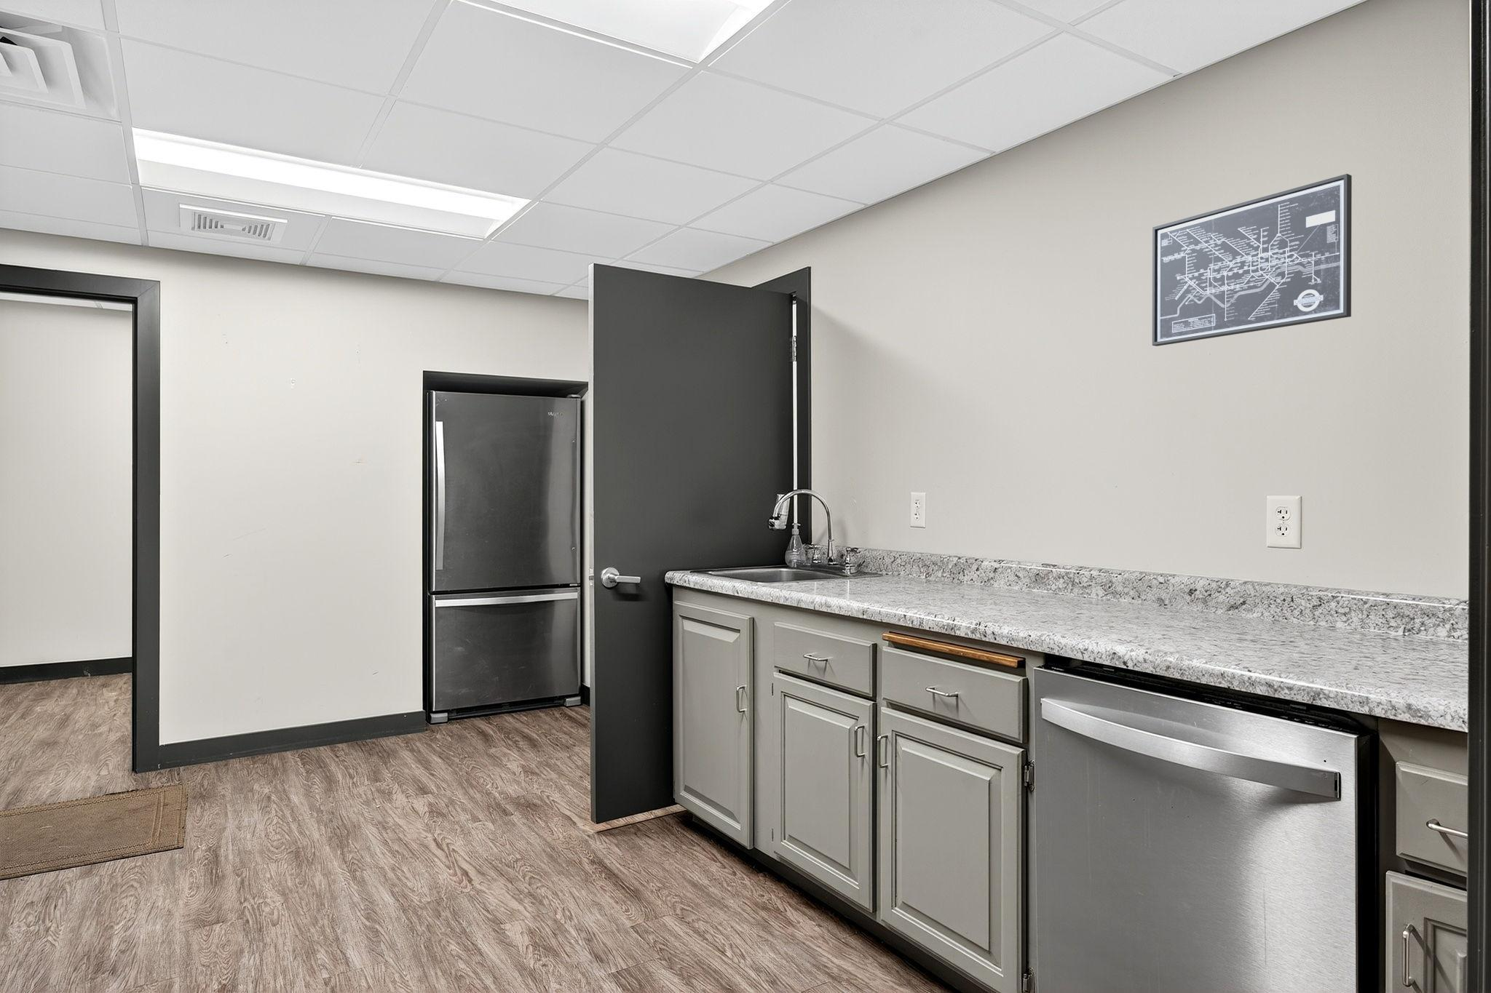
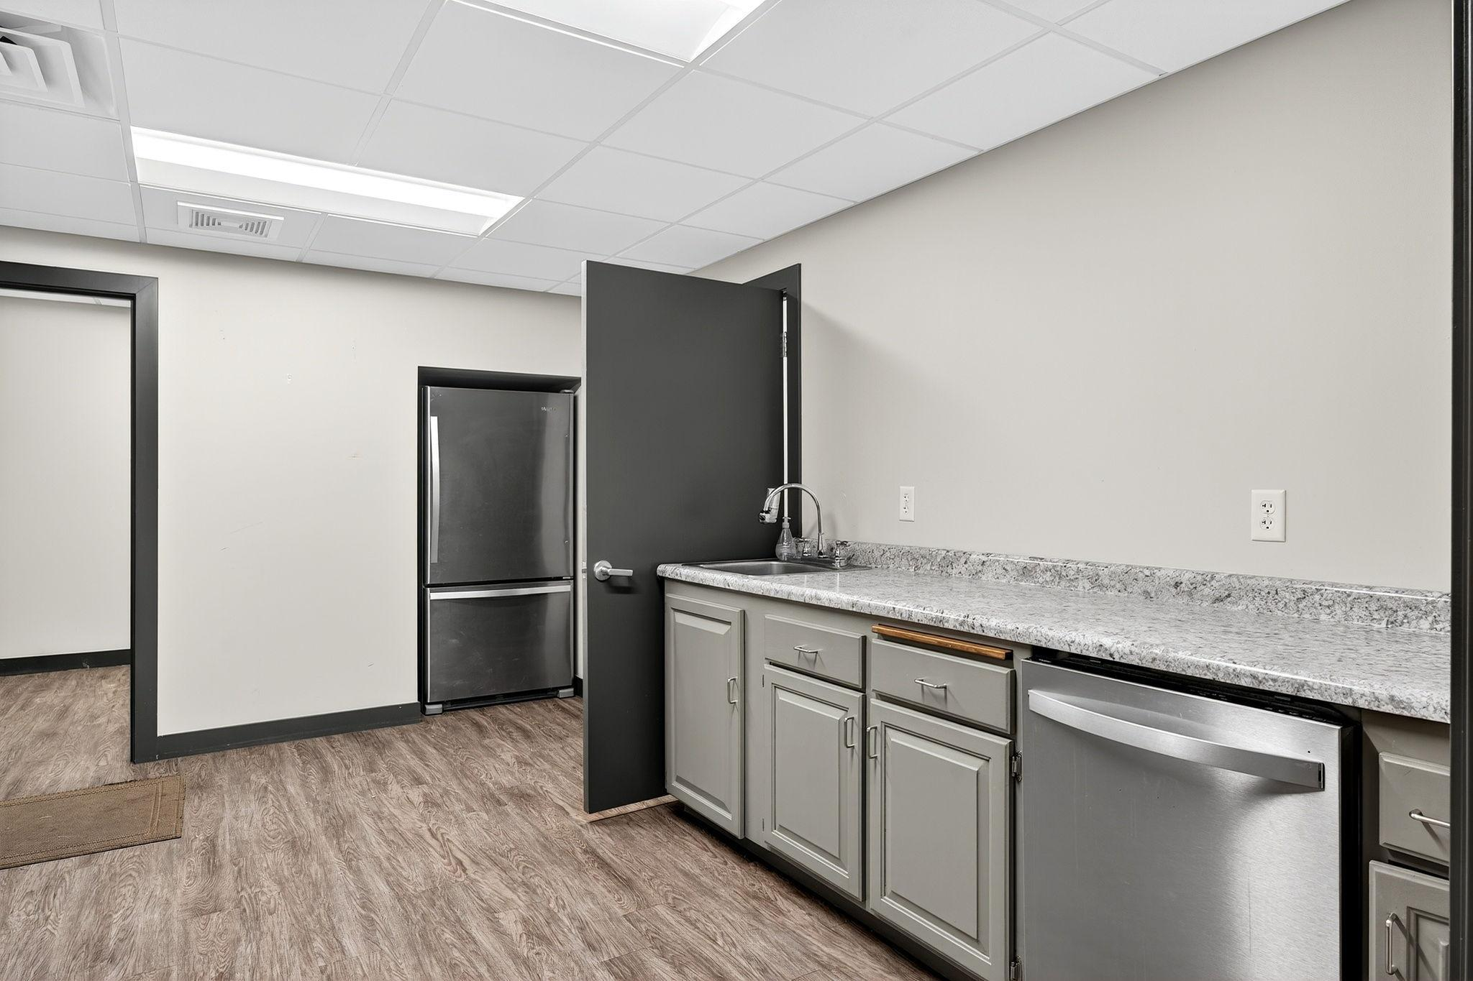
- wall art (1243, 268)
